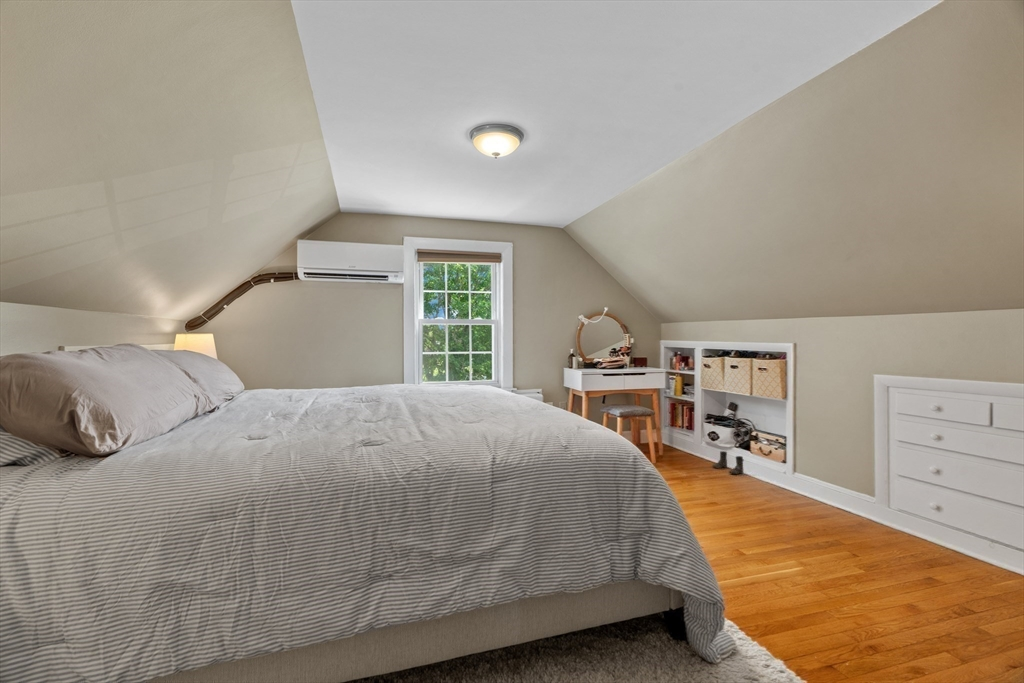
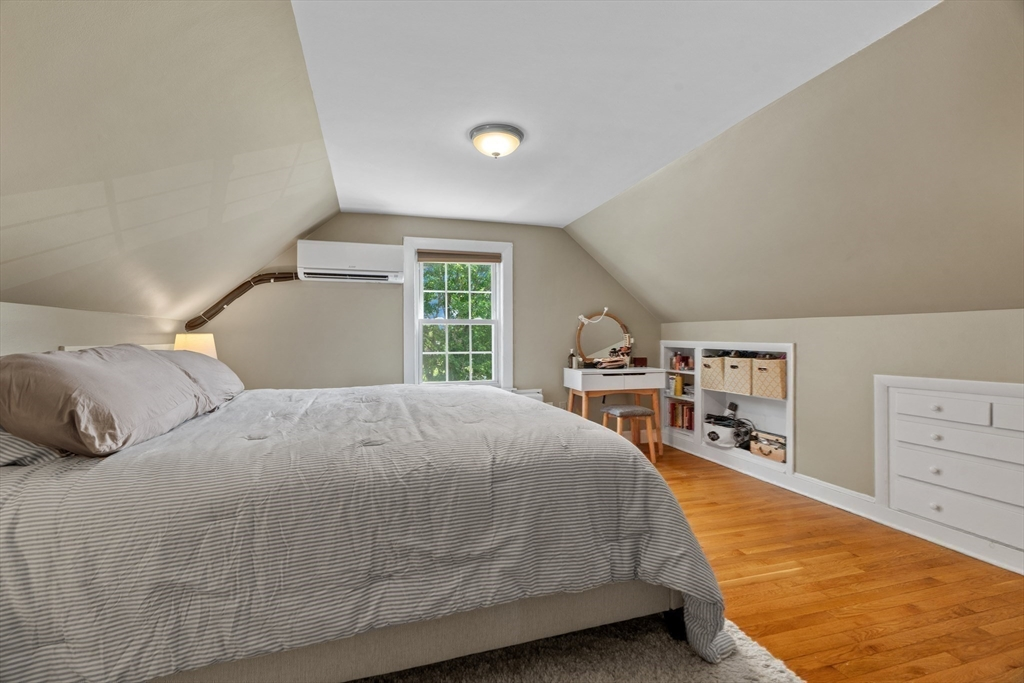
- boots (726, 462)
